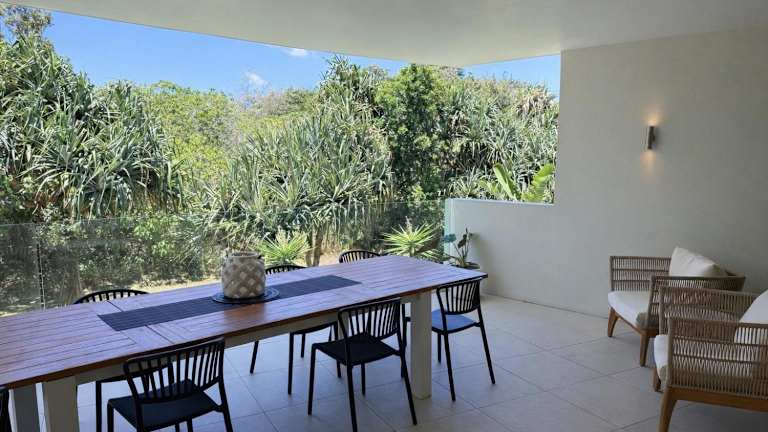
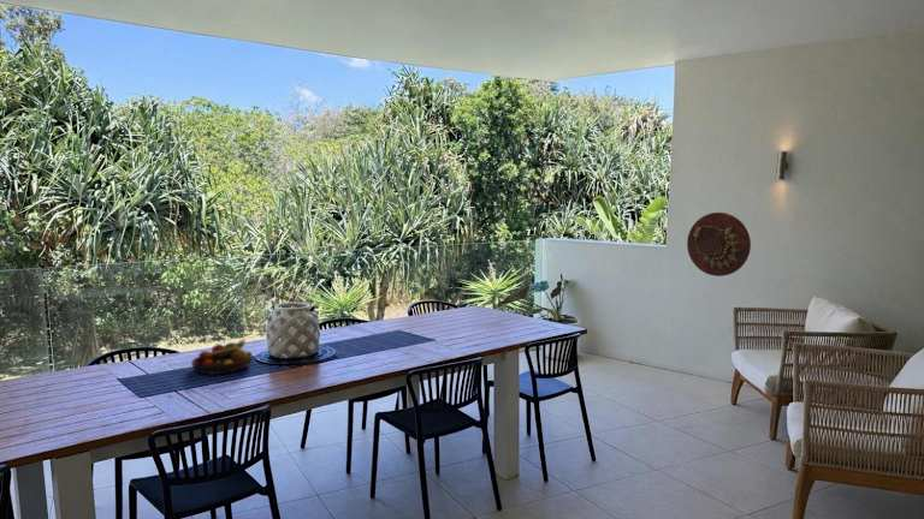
+ fruit bowl (223, 354)
+ decorative platter (717, 244)
